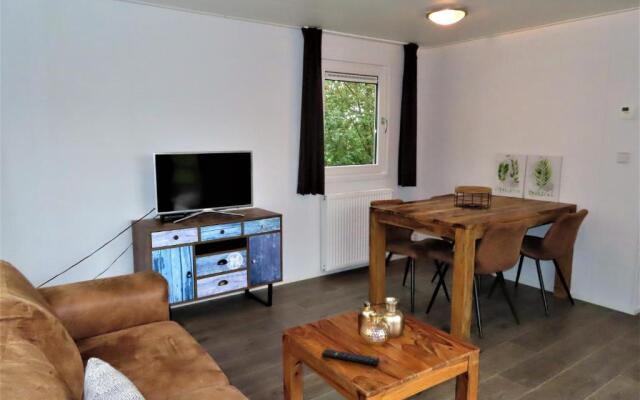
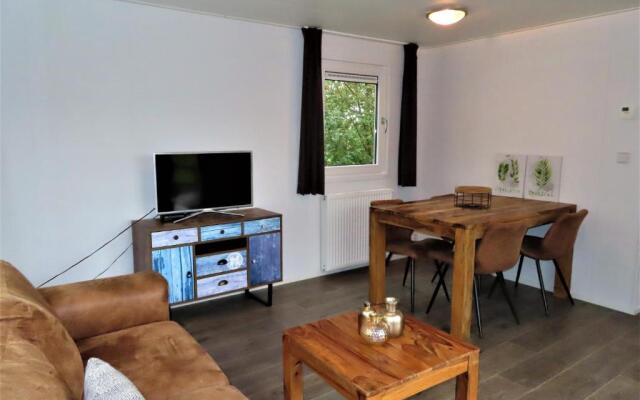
- remote control (350, 357)
